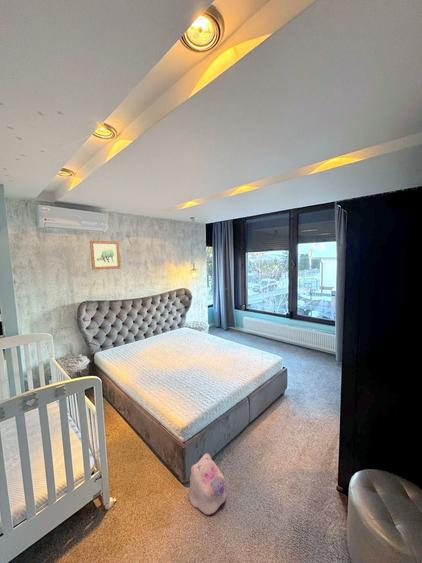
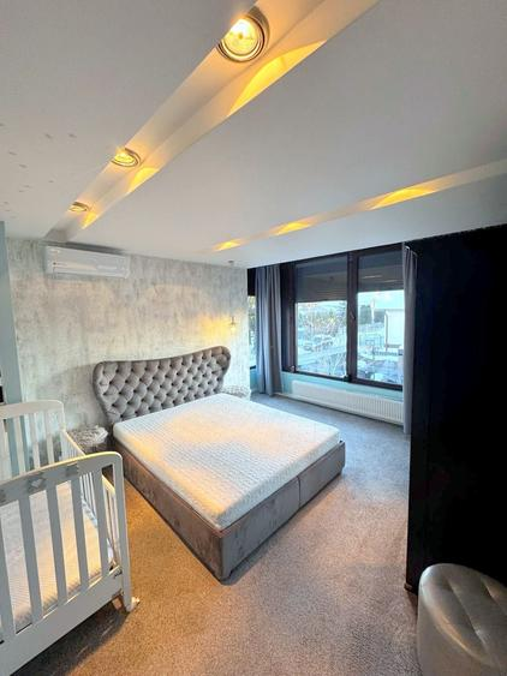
- wall art (105, 255)
- plush toy (207, 480)
